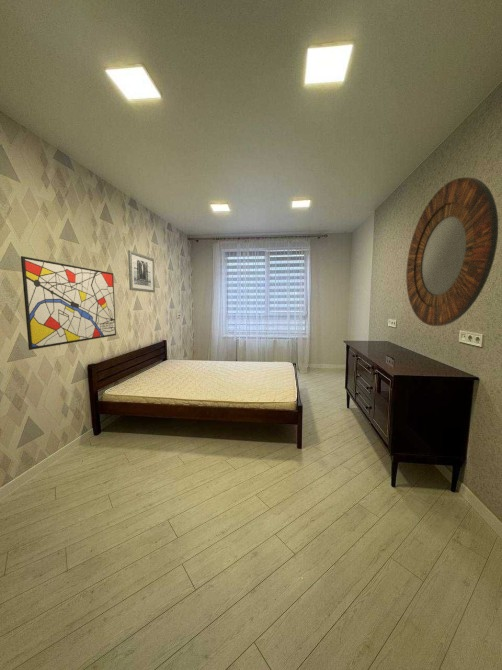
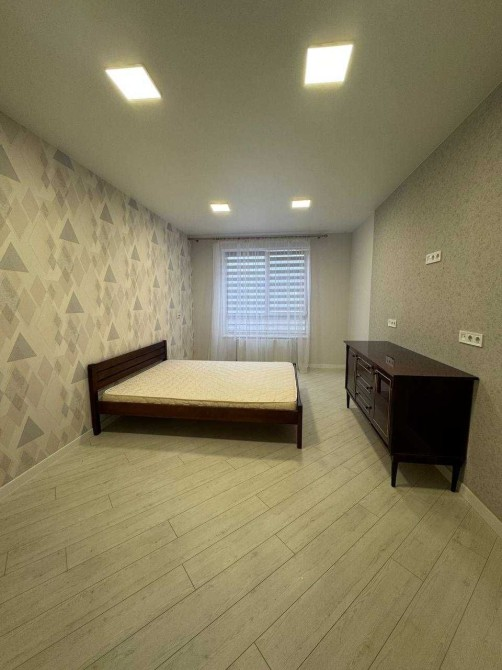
- wall art (78, 304)
- wall art (142, 273)
- home mirror (440, 257)
